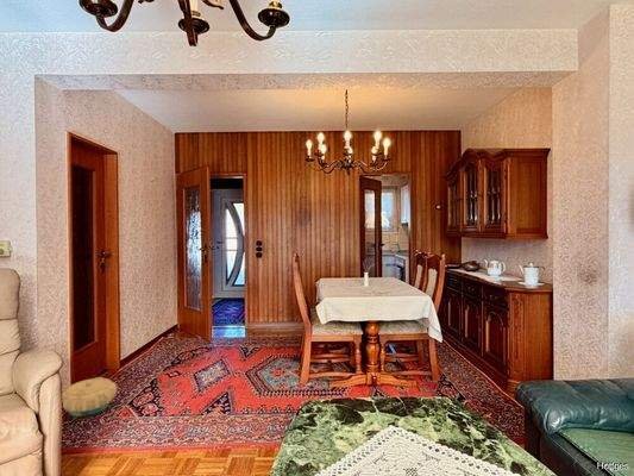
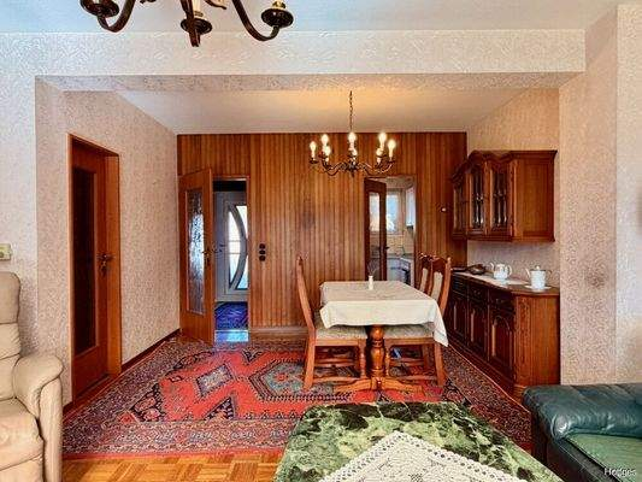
- basket (89, 395)
